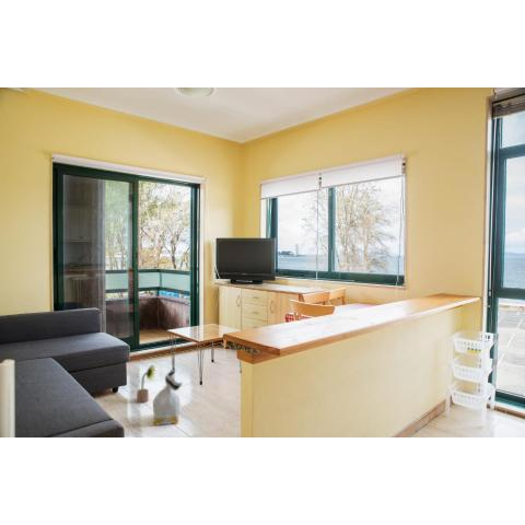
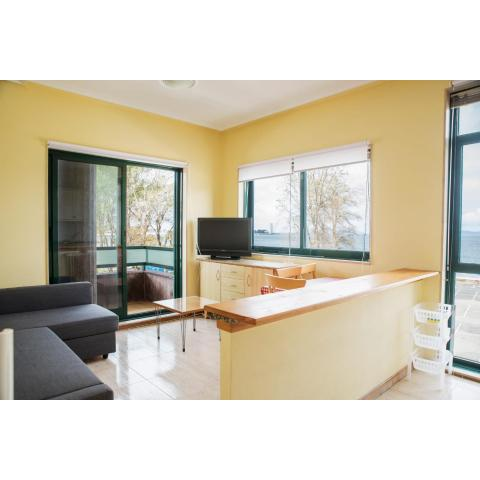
- bag (167, 395)
- decorative plant (143, 382)
